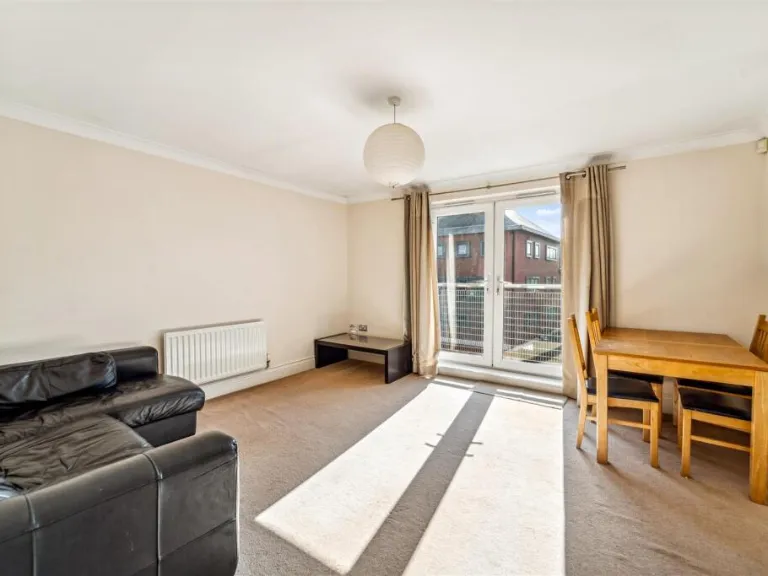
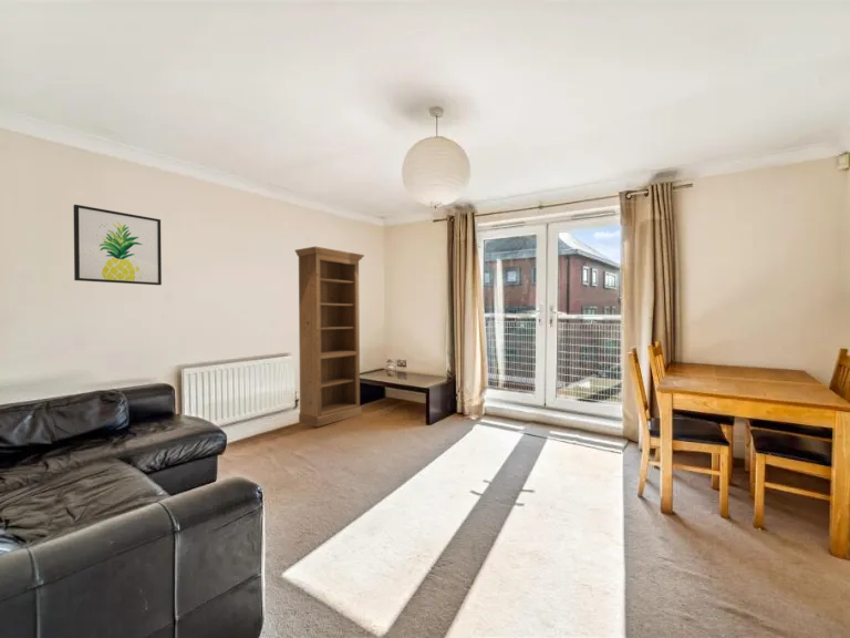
+ bookshelf (331, 335)
+ wall art (120, 247)
